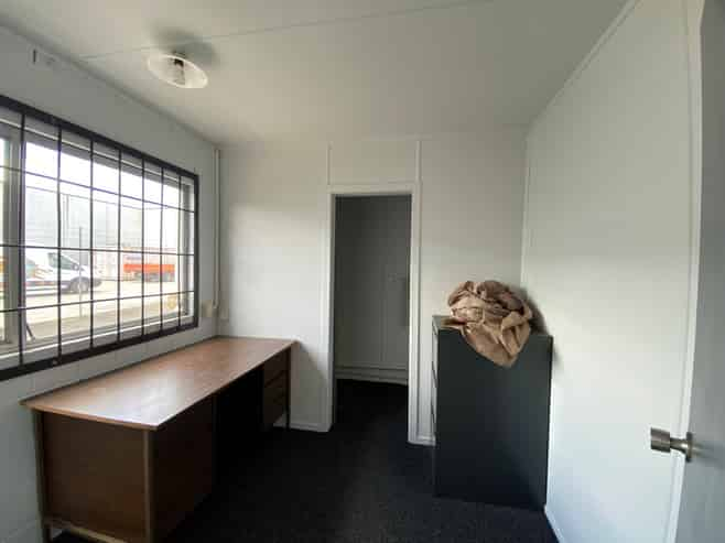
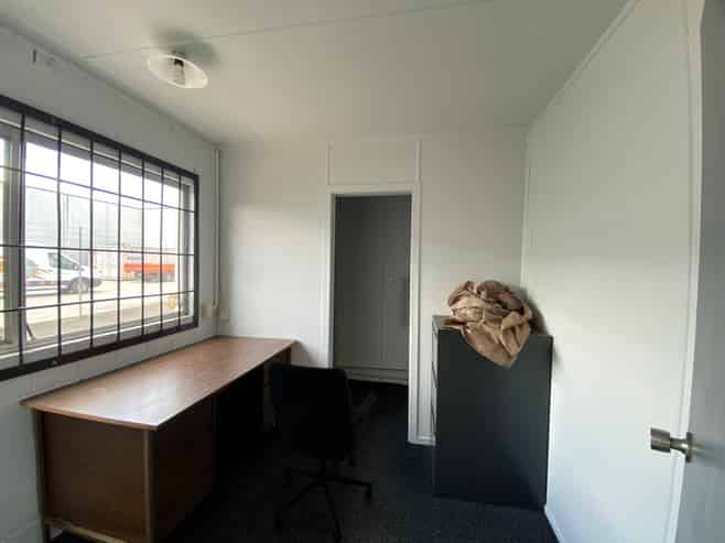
+ office chair (323, 426)
